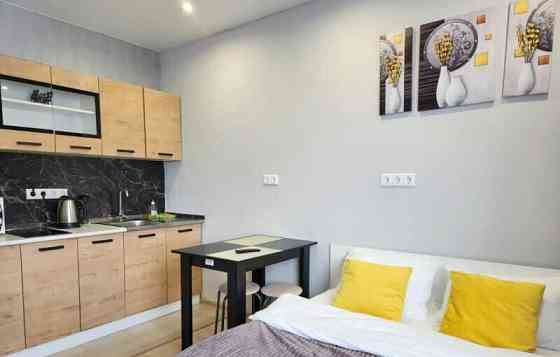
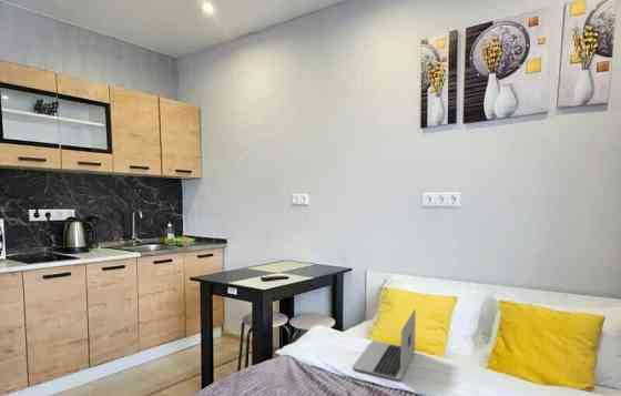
+ laptop (385, 343)
